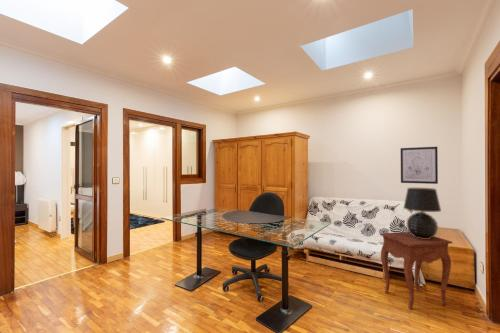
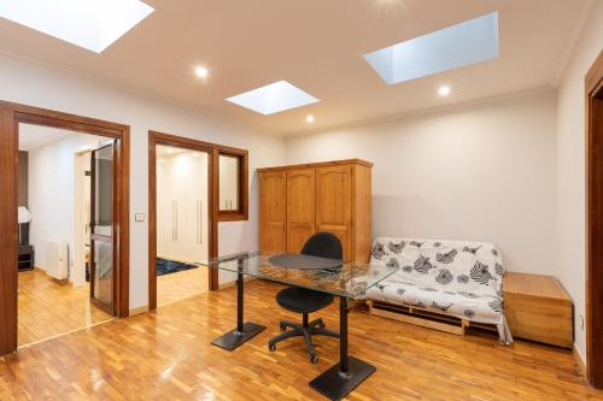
- table lamp (421, 212)
- wall art (418, 165)
- side table (415, 267)
